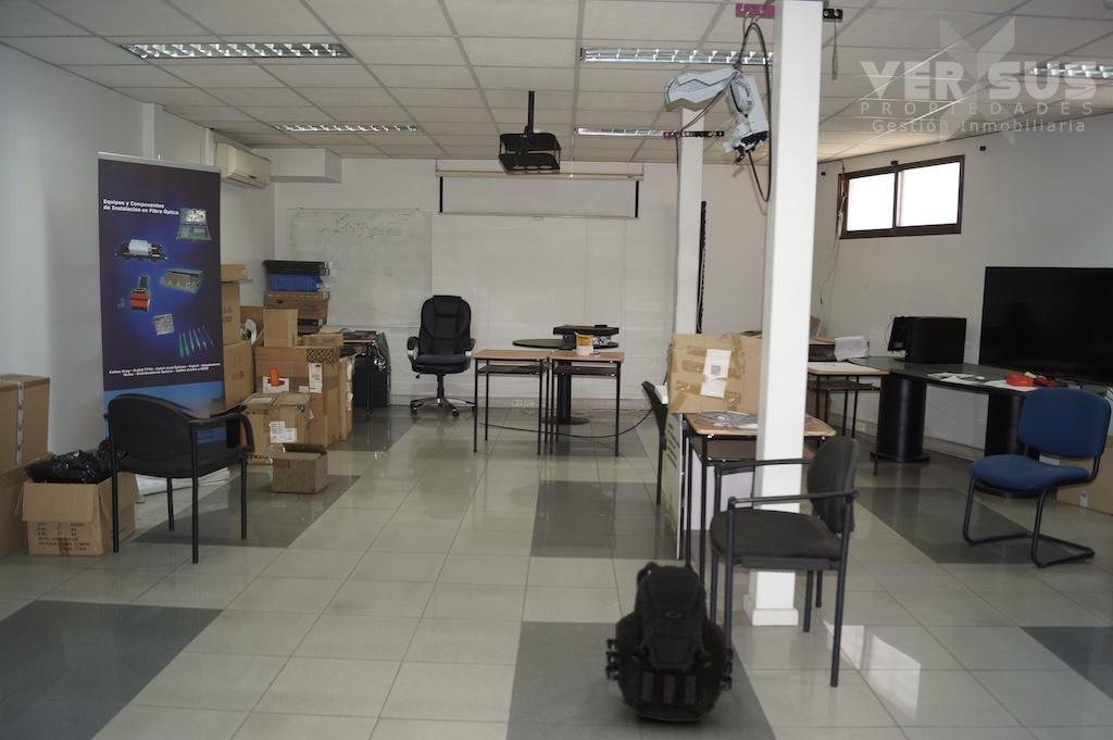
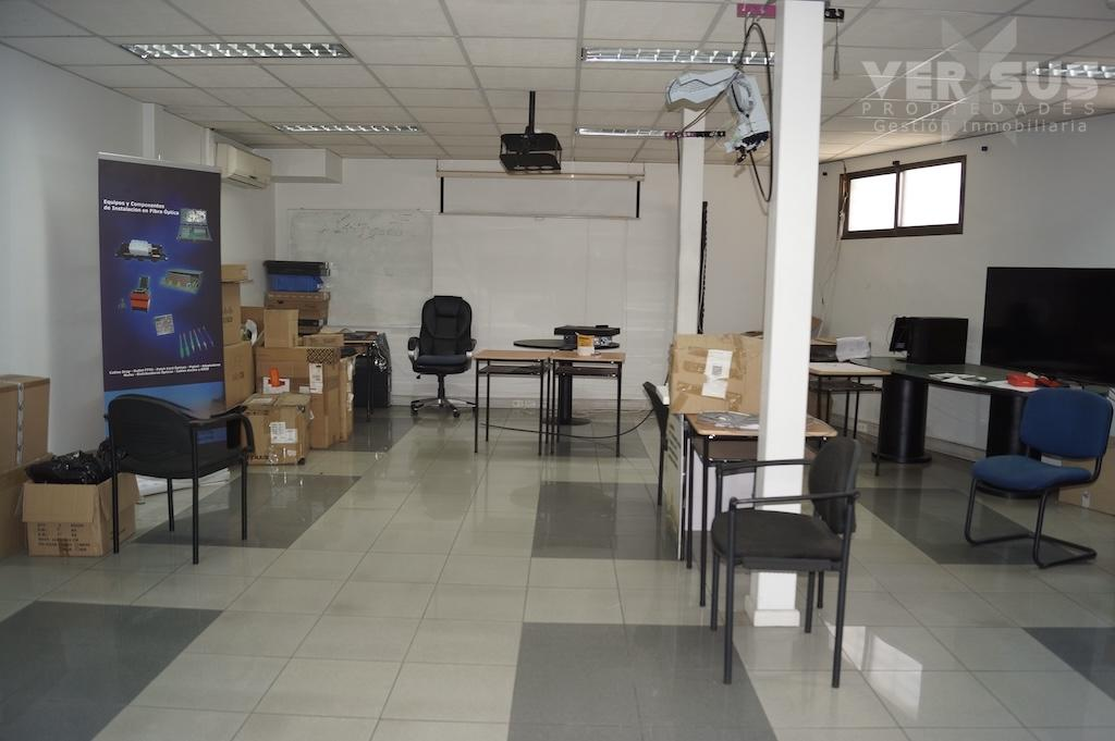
- cardboard box (290, 465)
- backpack (668, 635)
